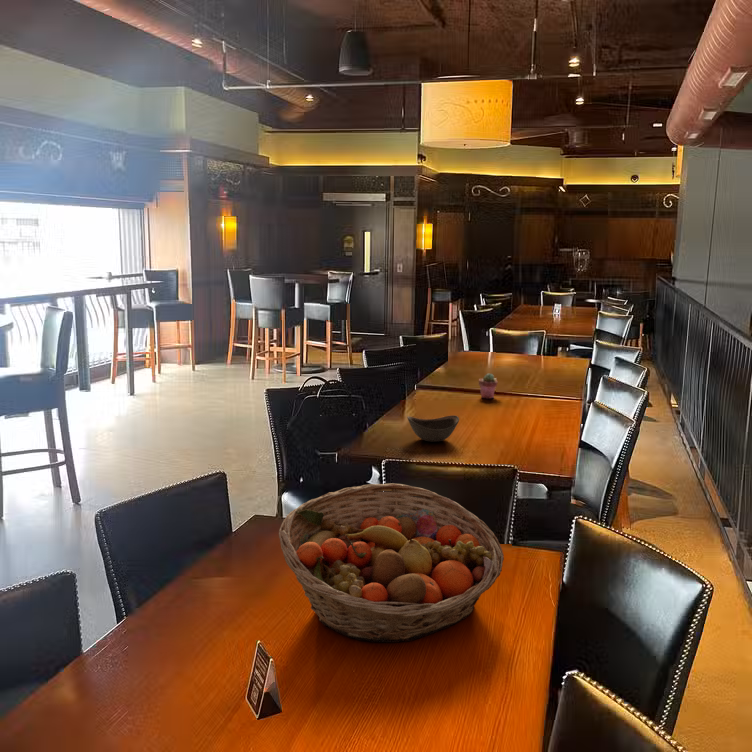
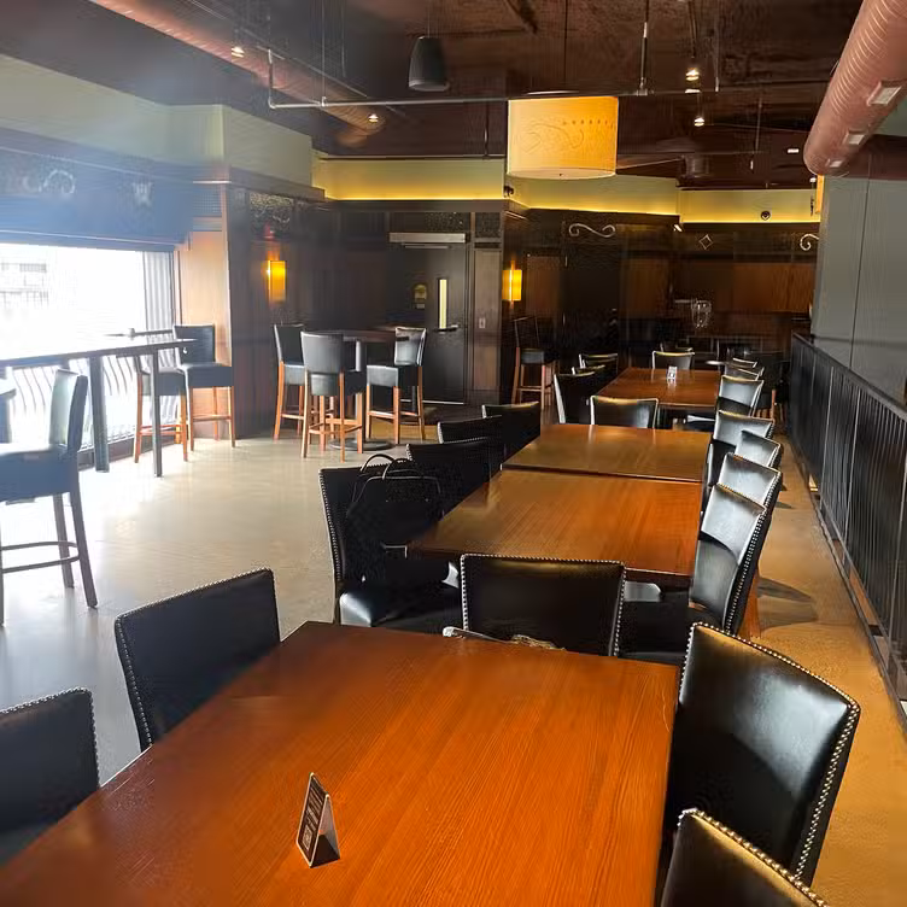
- bowl (432, 428)
- fruit basket (392, 558)
- potted succulent (488, 385)
